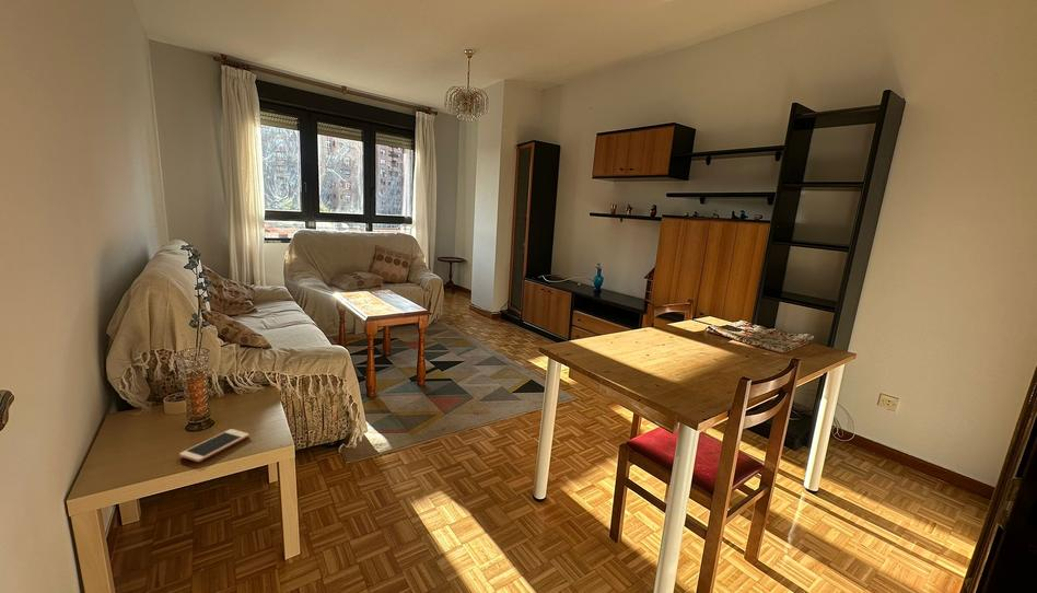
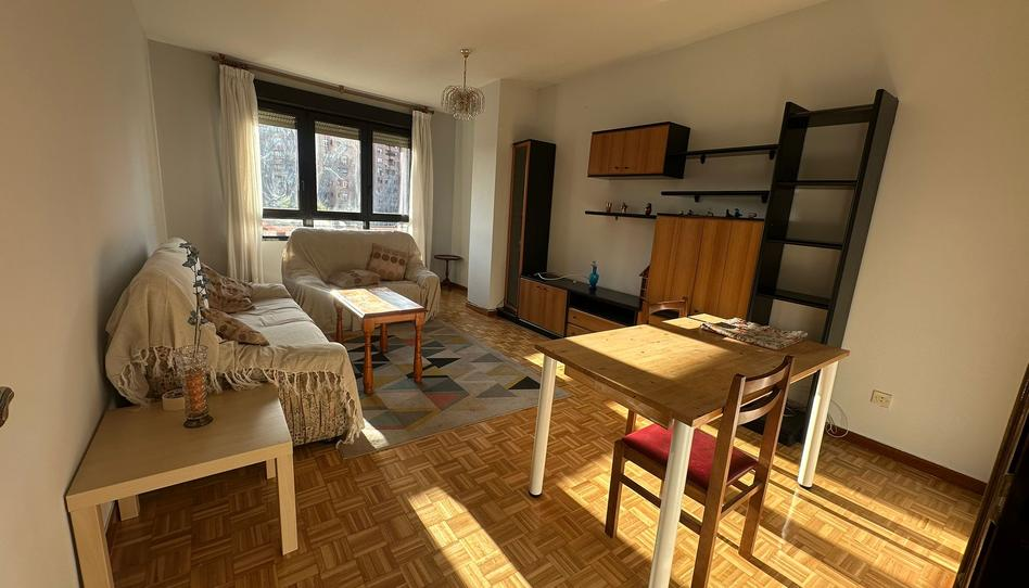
- cell phone (215, 444)
